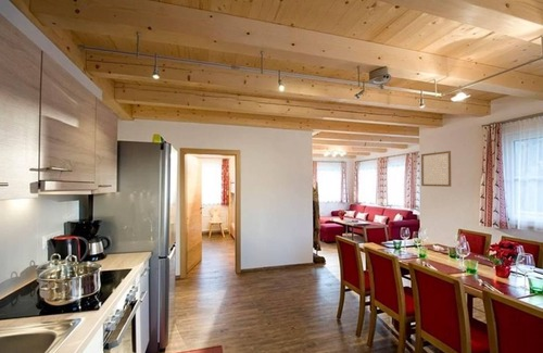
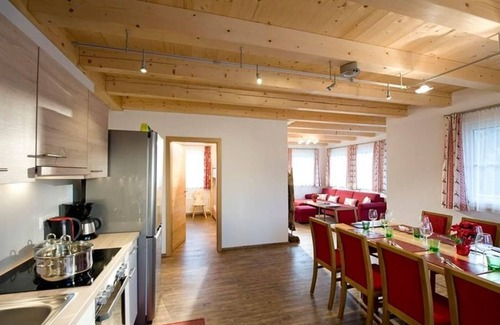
- wall art (435, 168)
